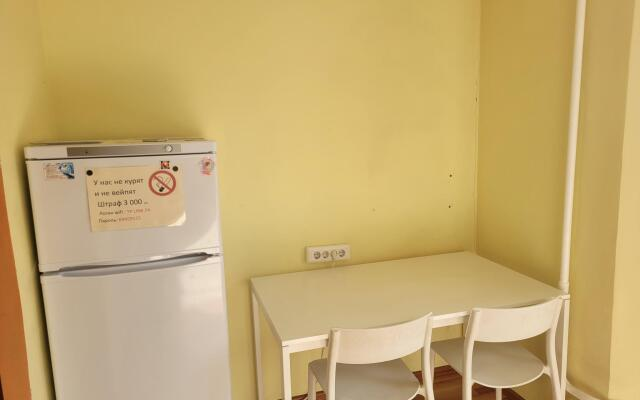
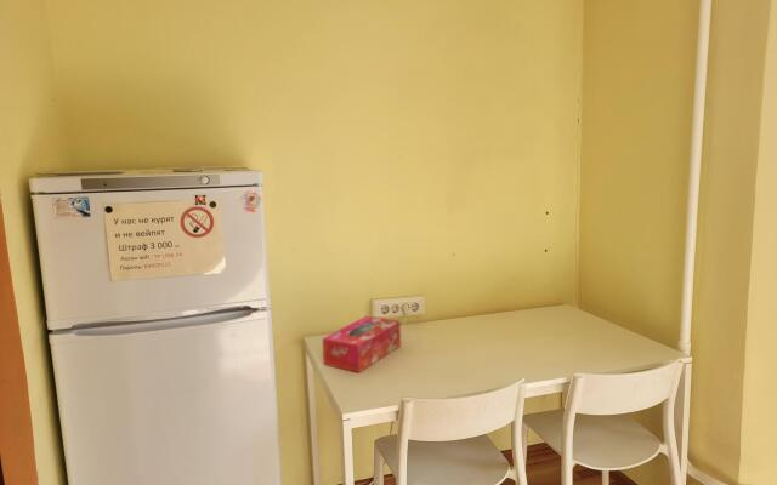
+ tissue box (363, 342)
